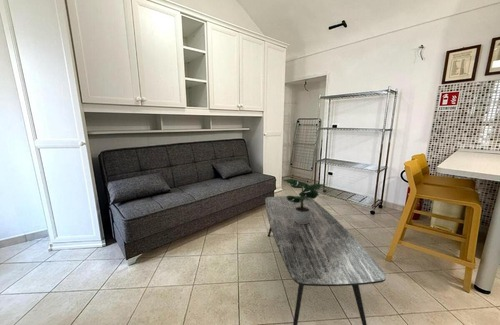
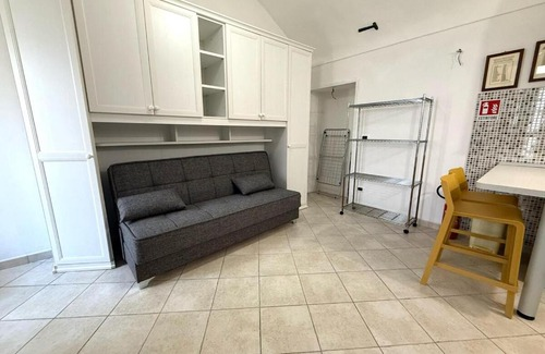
- potted plant (301, 199)
- coffee table (303, 247)
